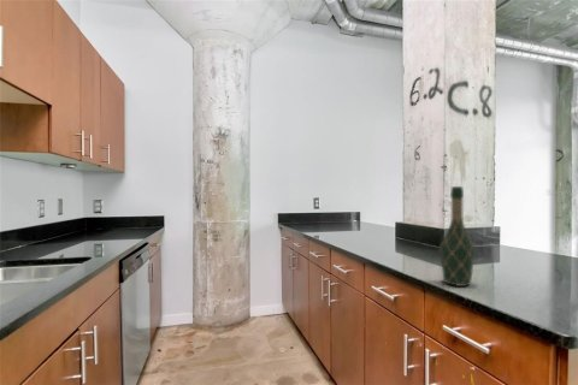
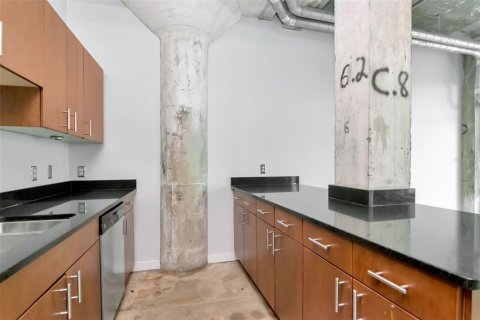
- wine bottle (456, 235)
